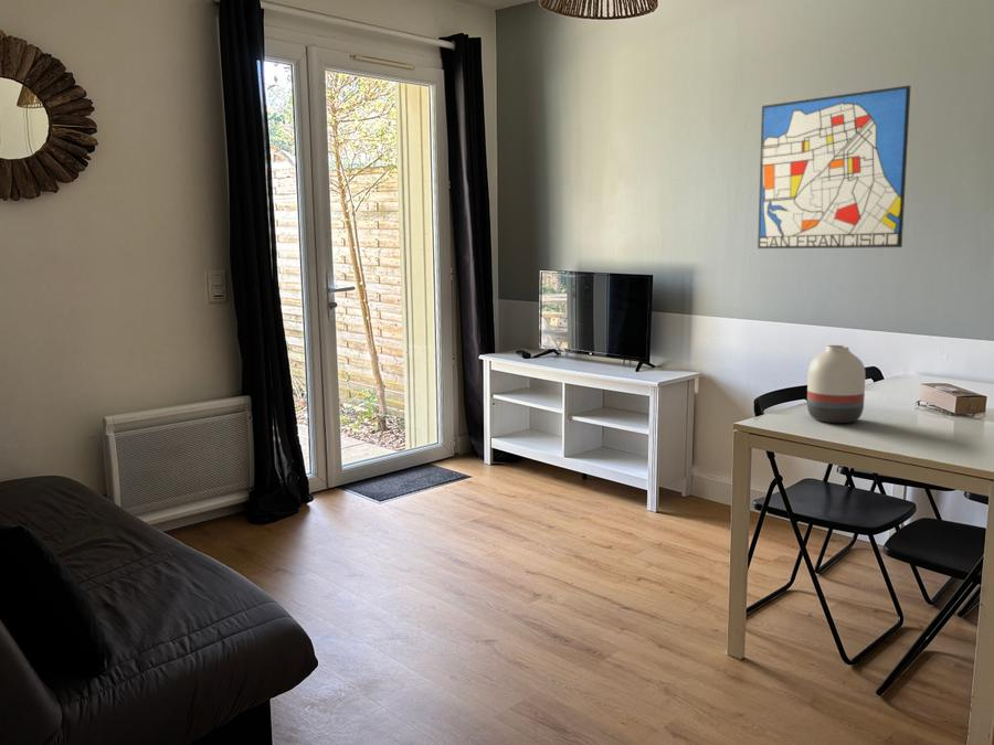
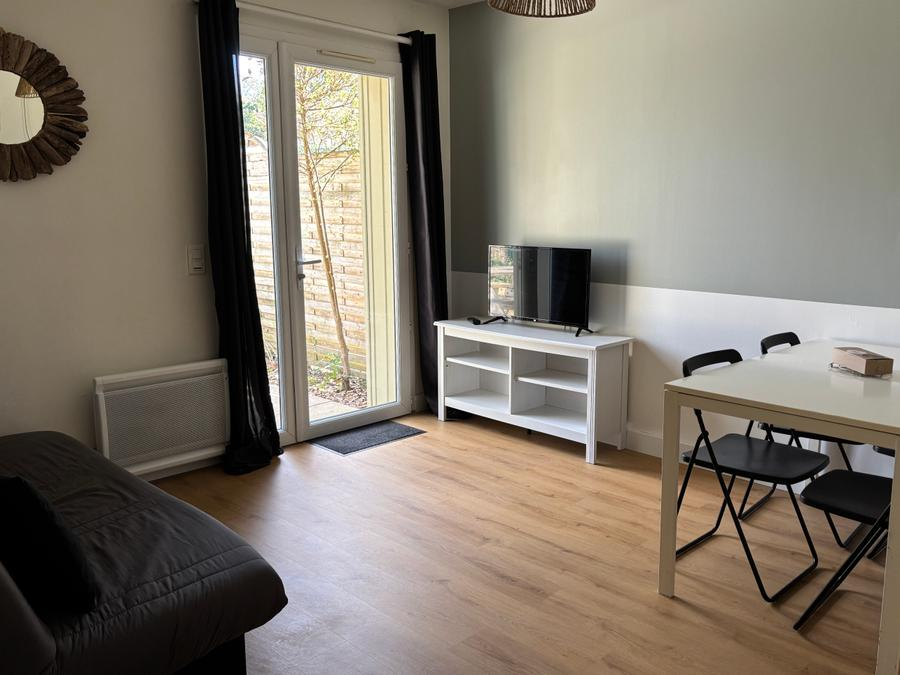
- vase (835, 383)
- wall art (828, 172)
